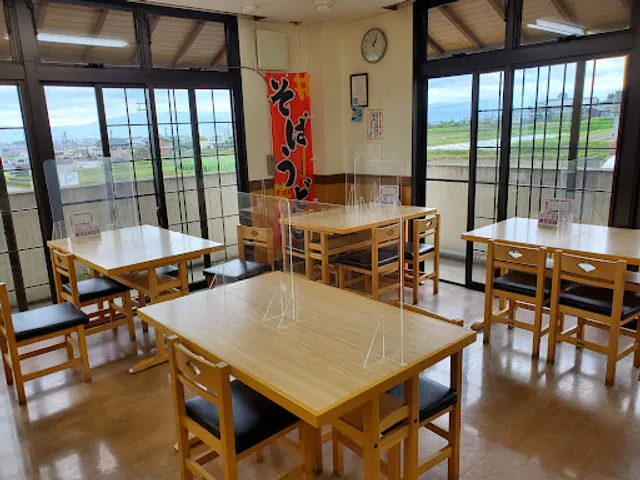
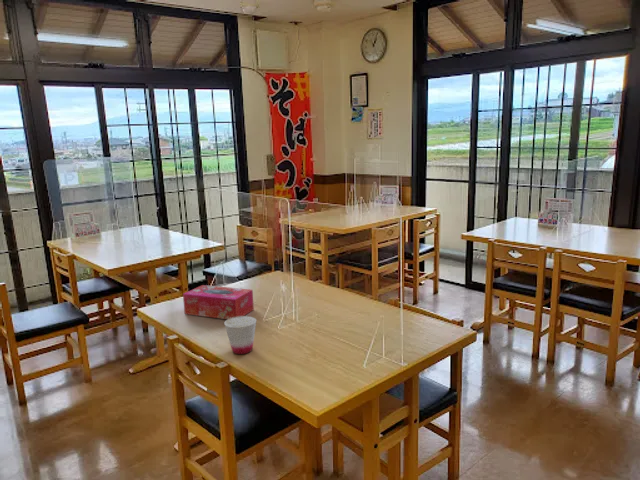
+ tissue box (218, 301)
+ cup (241, 336)
